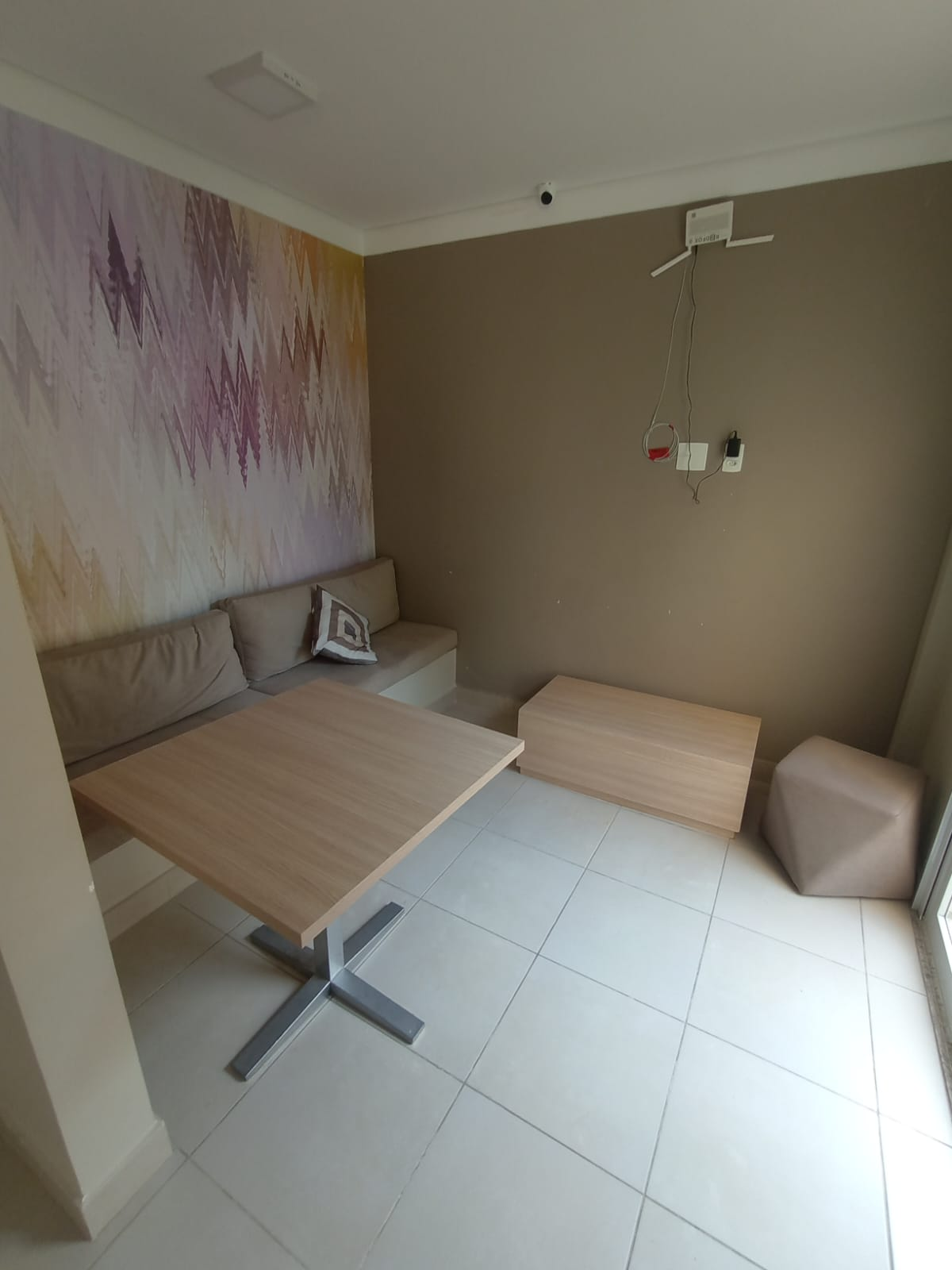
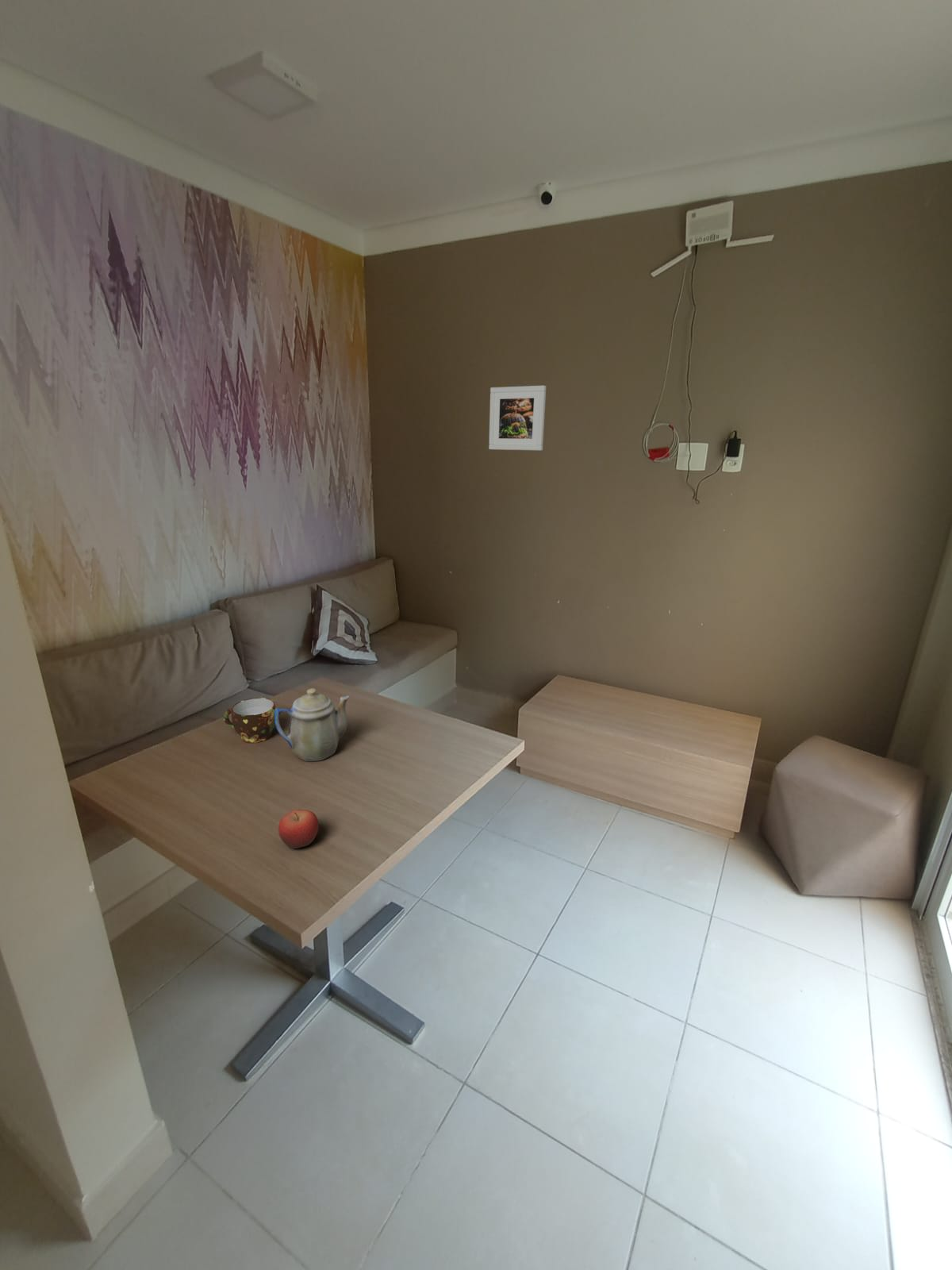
+ fruit (298, 826)
+ cup (252, 722)
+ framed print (516, 418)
+ teapot (313, 721)
